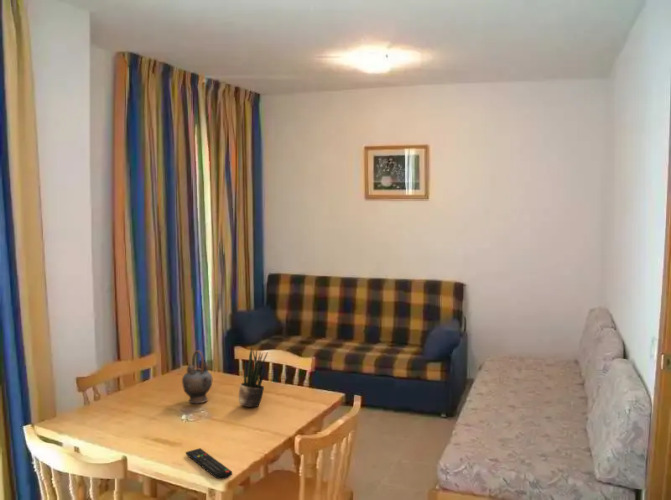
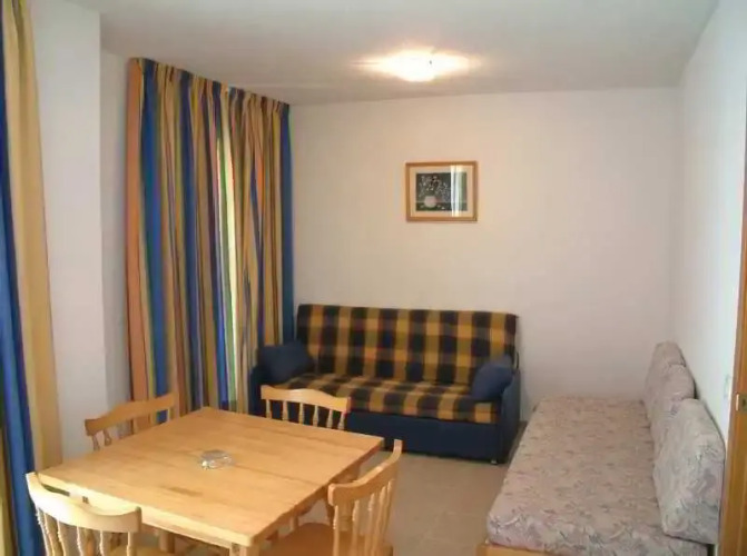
- potted plant (253, 375)
- teapot (198, 376)
- remote control (208, 463)
